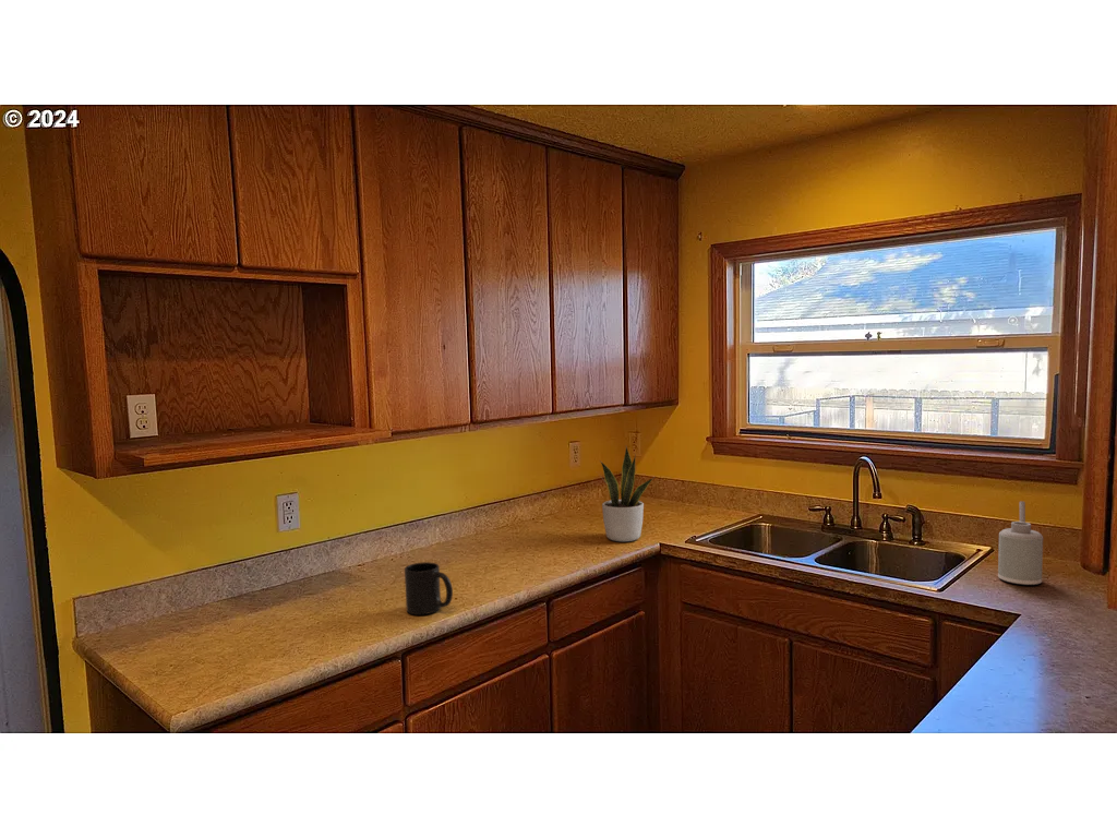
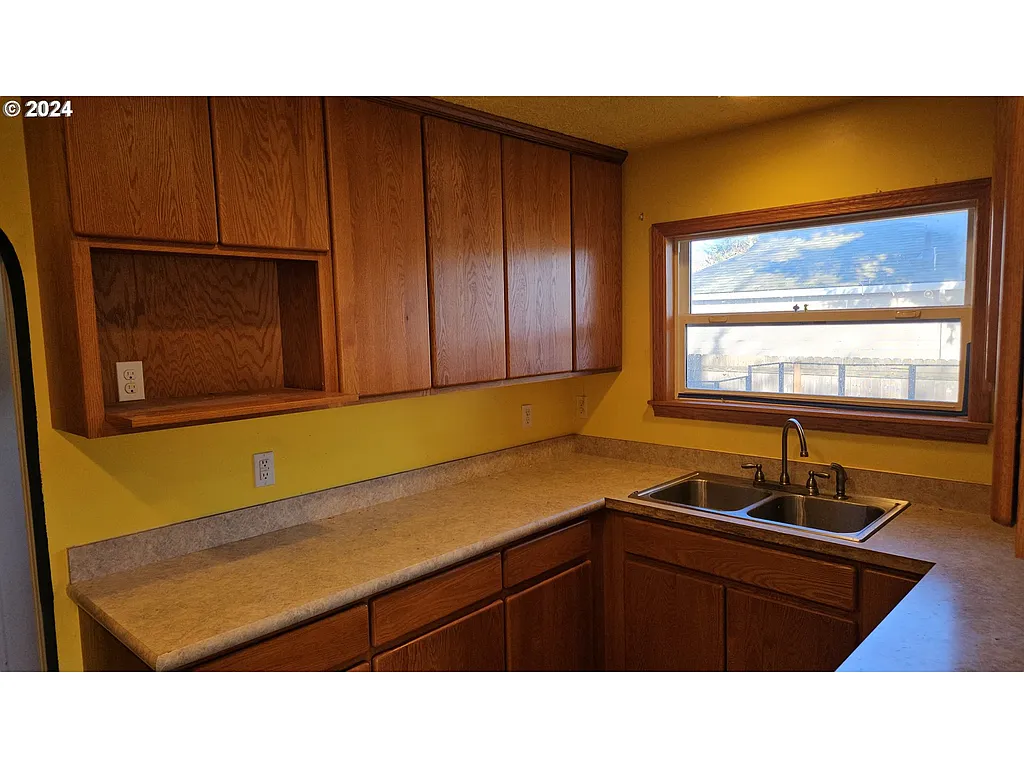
- potted plant (621, 491)
- soap dispenser (1020, 541)
- mug (428, 589)
